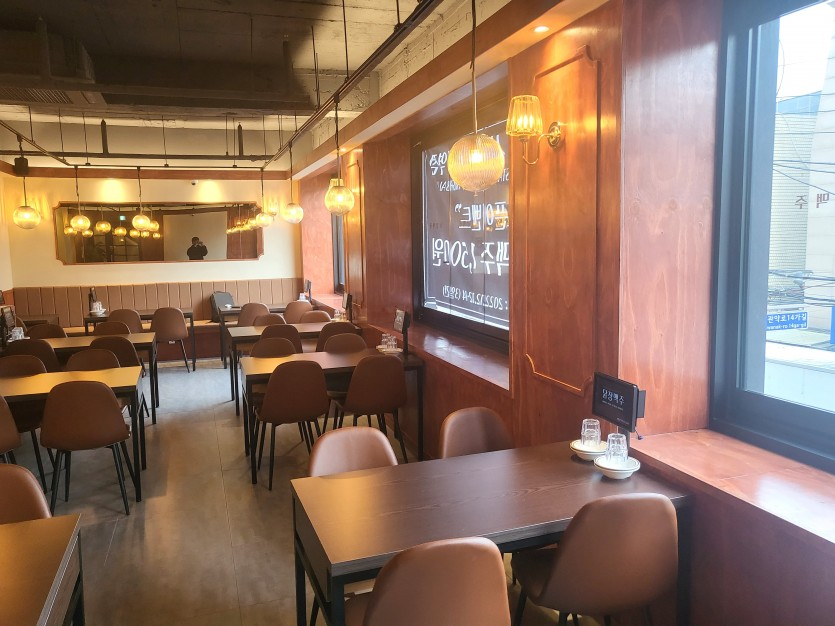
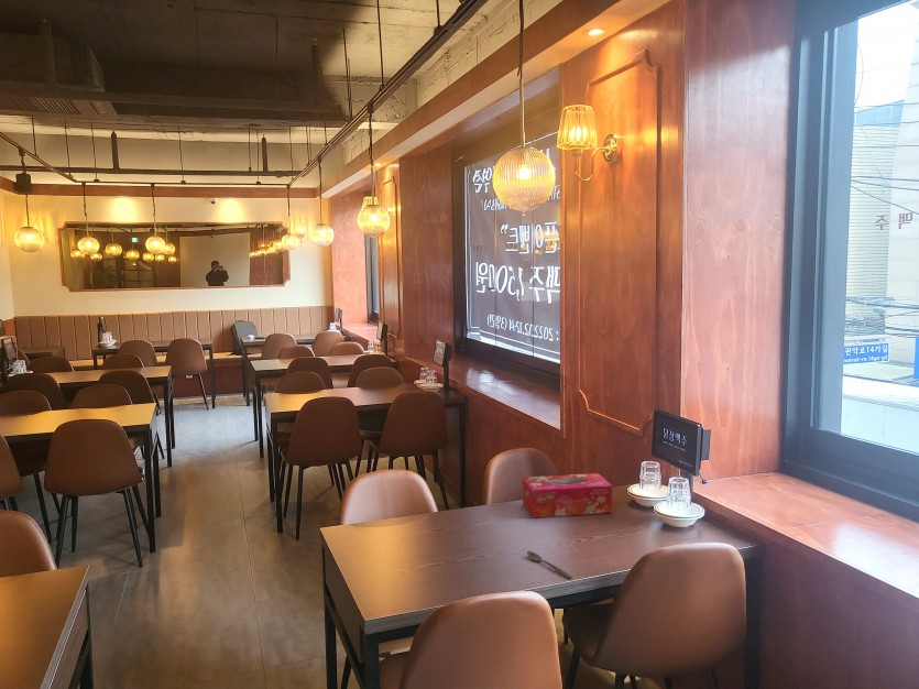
+ tissue box (566, 494)
+ spoon (548, 564)
